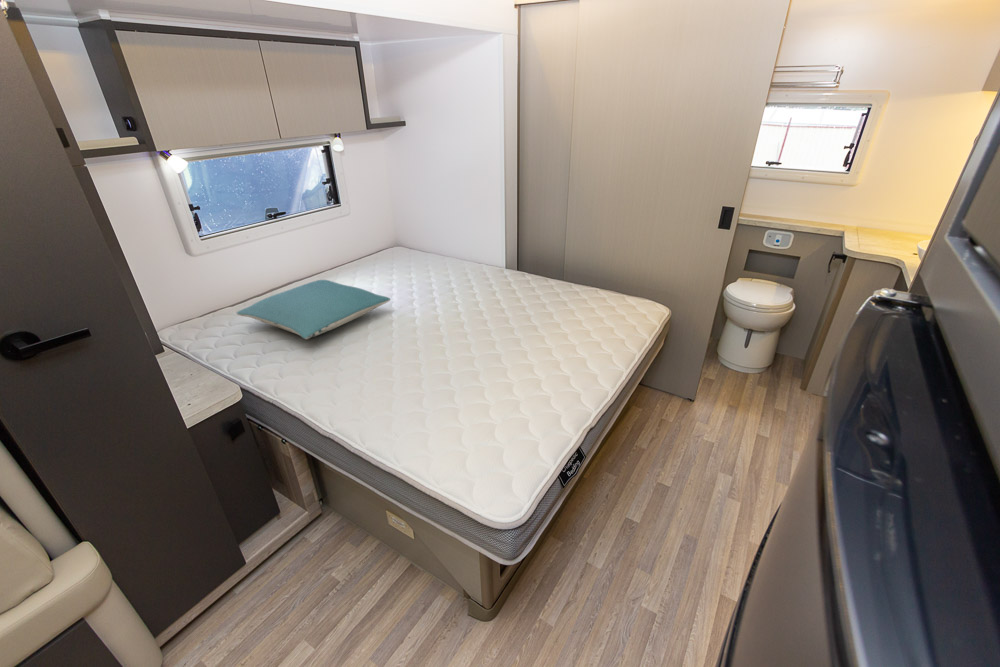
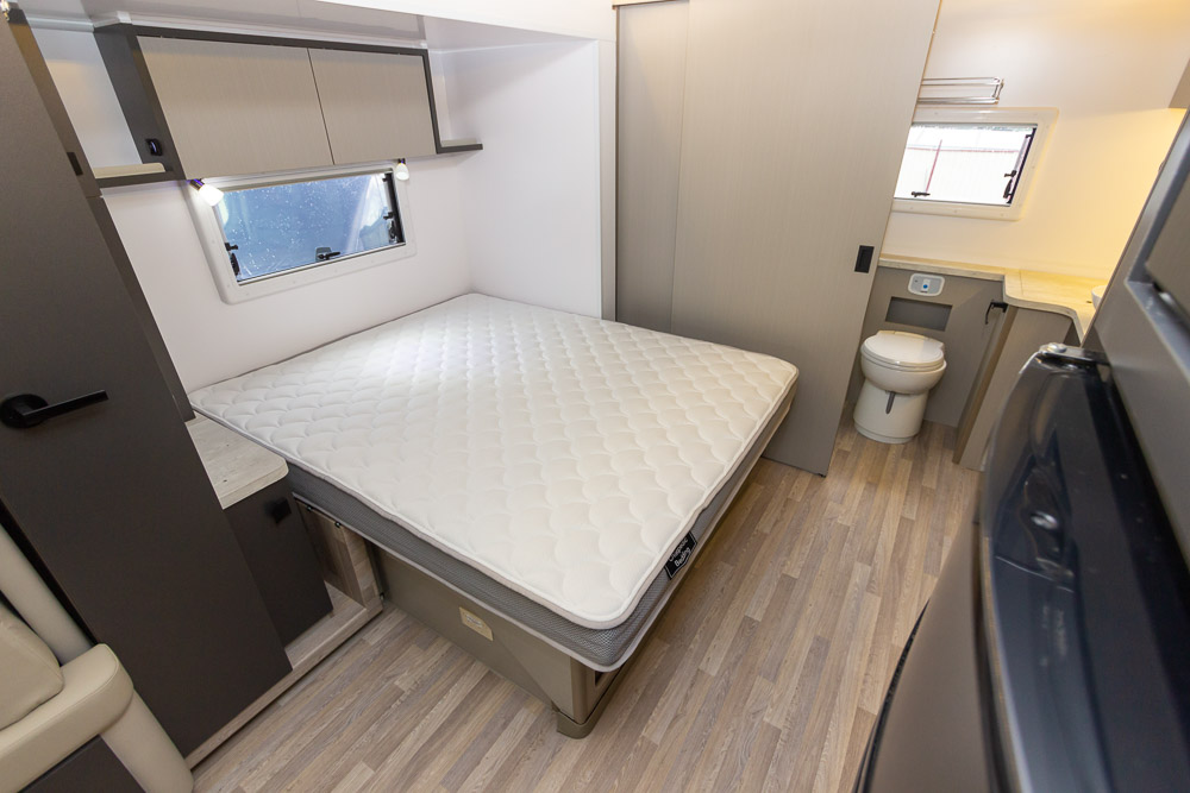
- pillow (316, 306)
